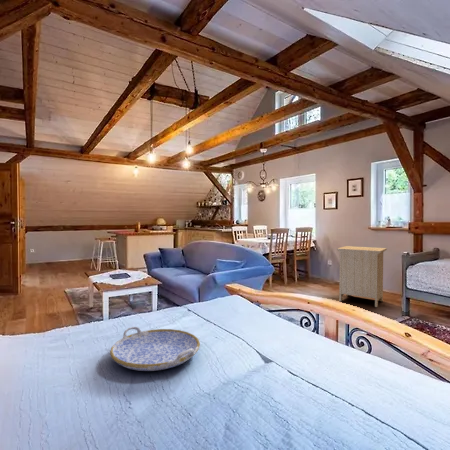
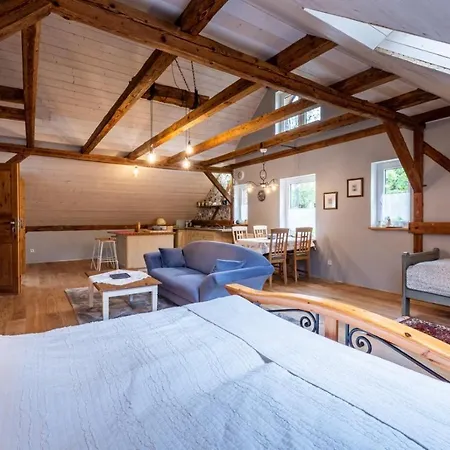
- serving tray (156, 346)
- nightstand (361, 274)
